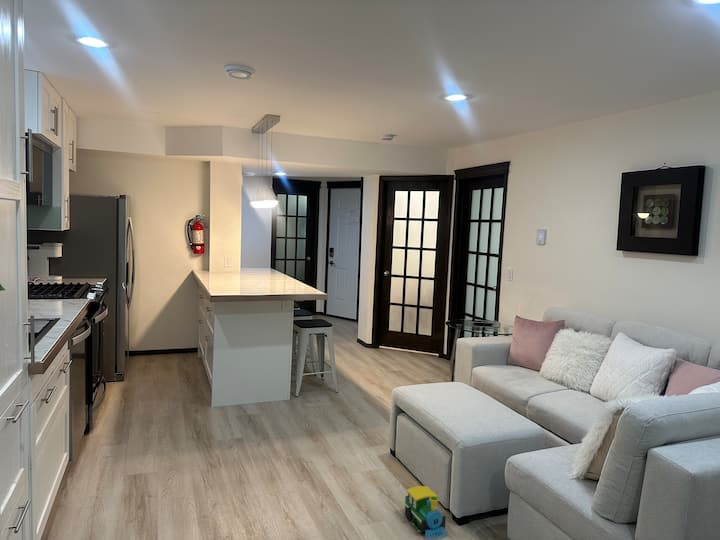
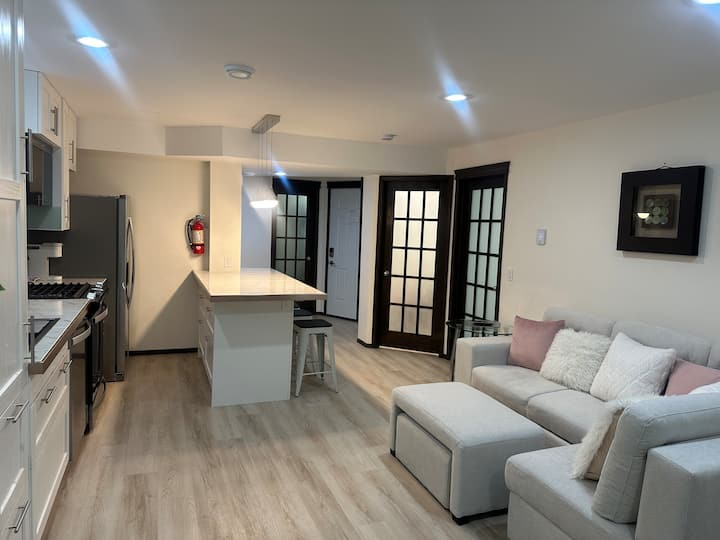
- toy train (426, 508)
